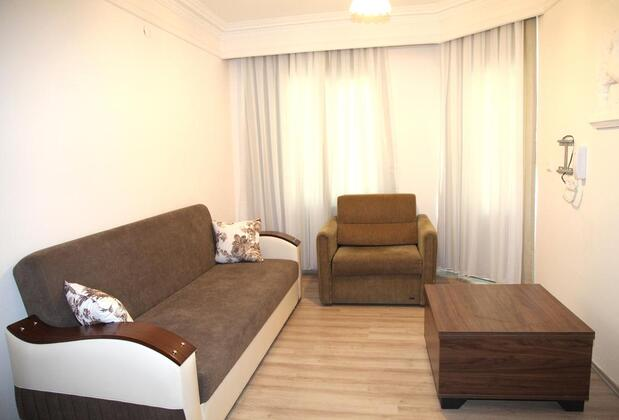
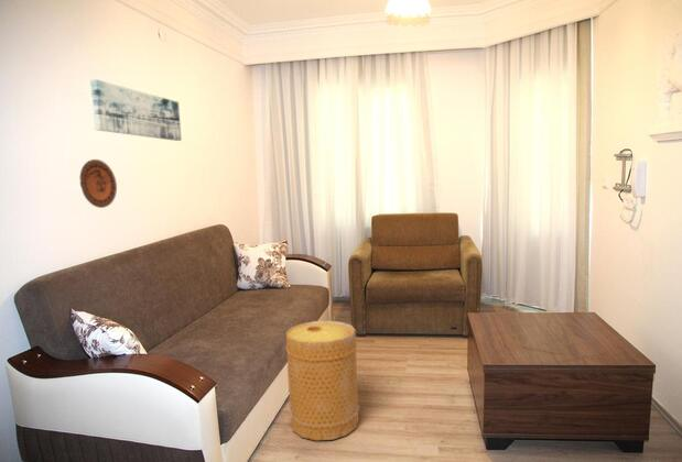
+ wall art (141, 113)
+ basket (322, 376)
+ decorative plate (98, 184)
